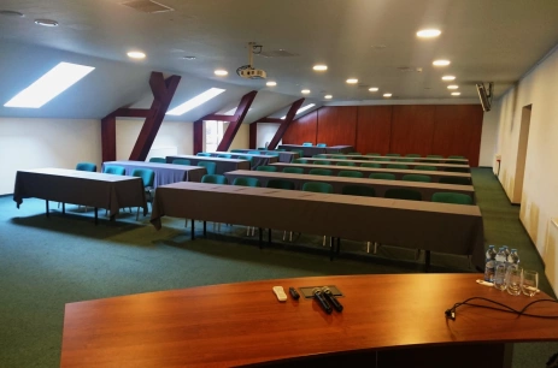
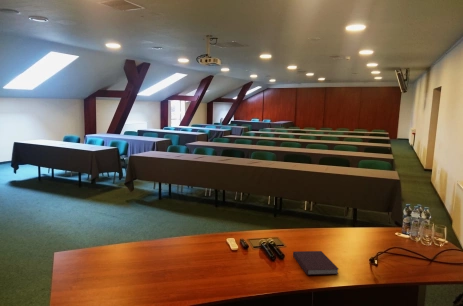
+ notebook (314, 262)
